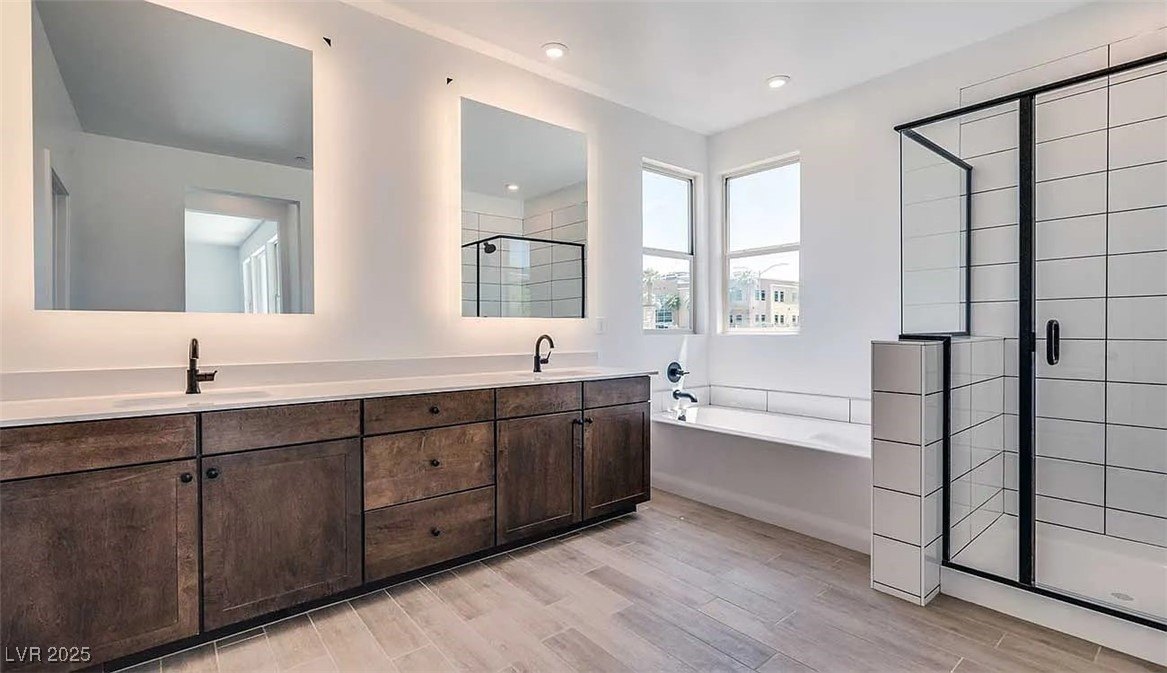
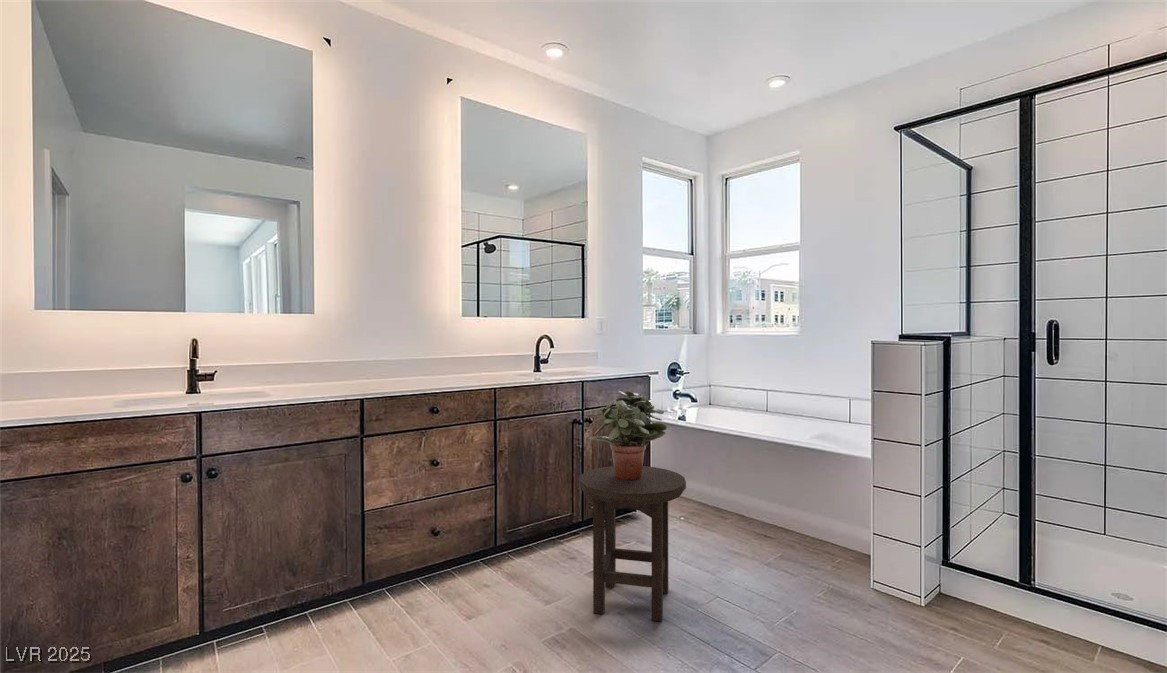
+ stool (632, 550)
+ potted plant (626, 433)
